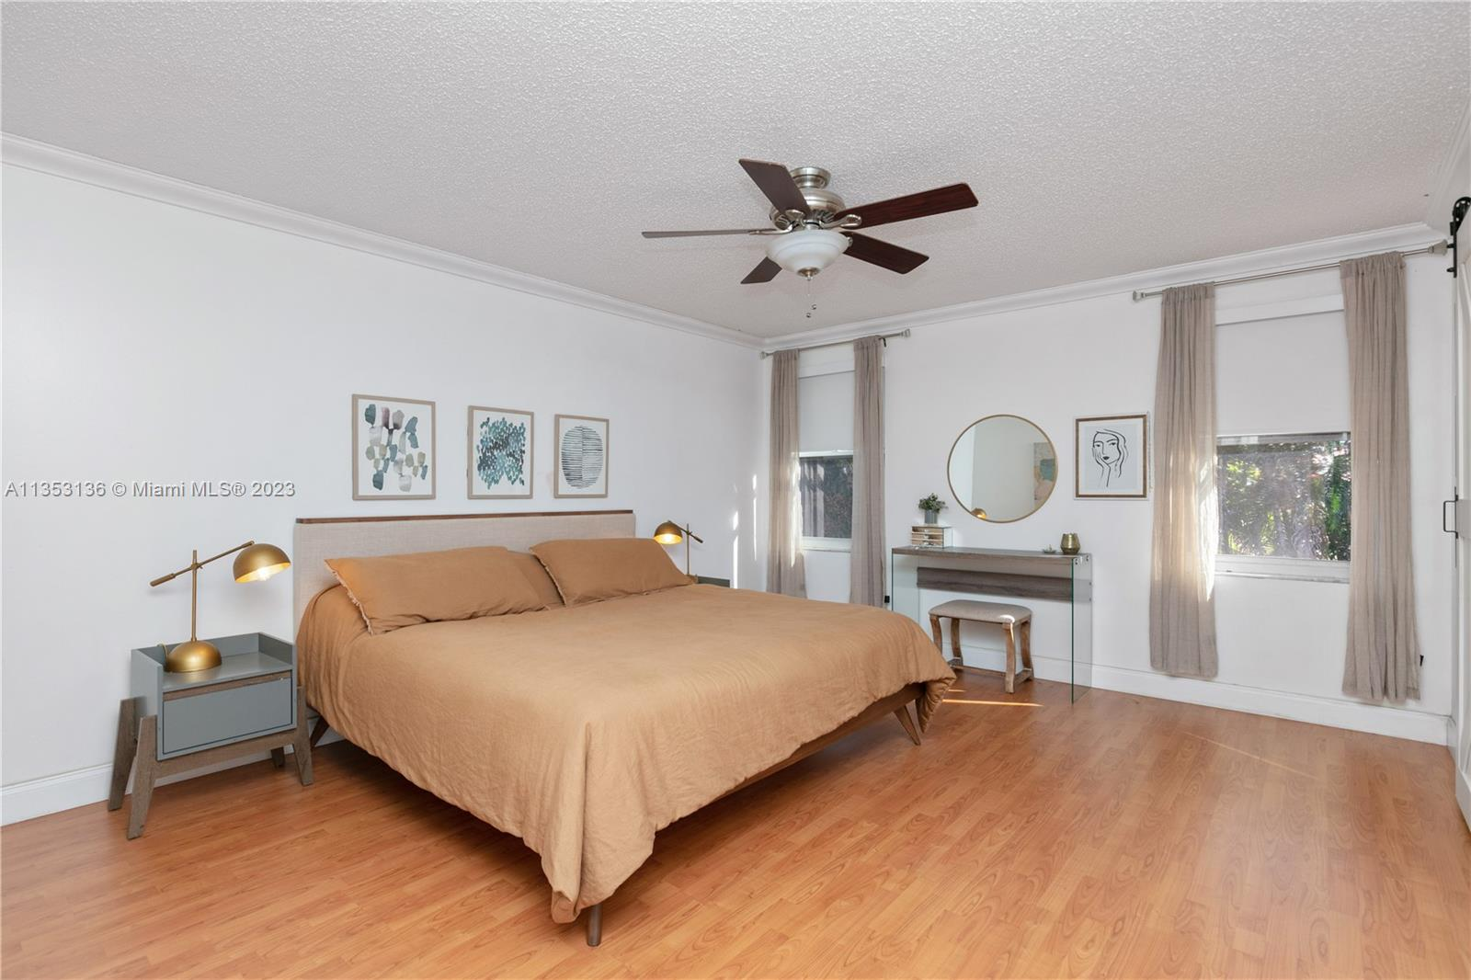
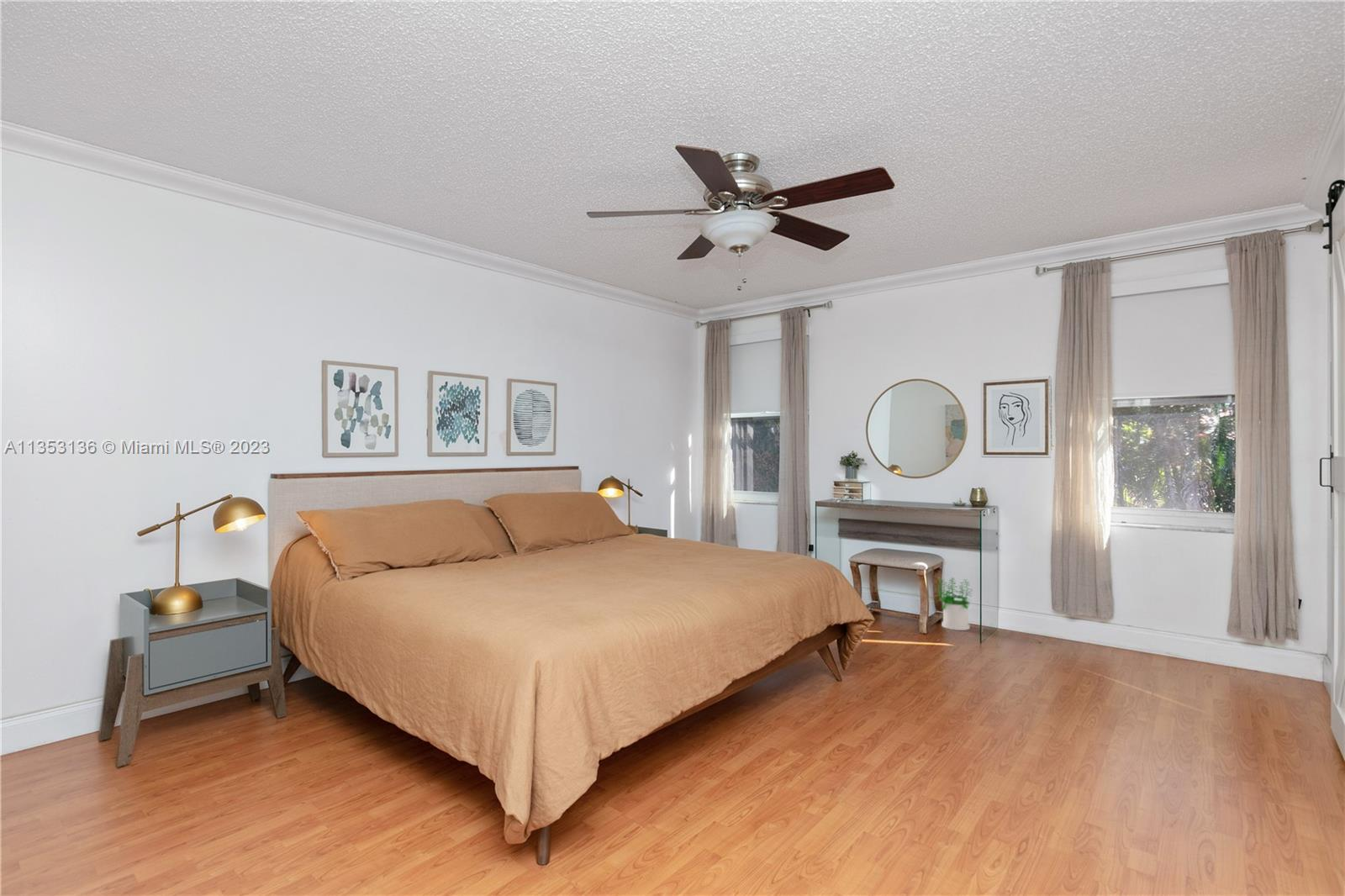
+ potted plant (952, 602)
